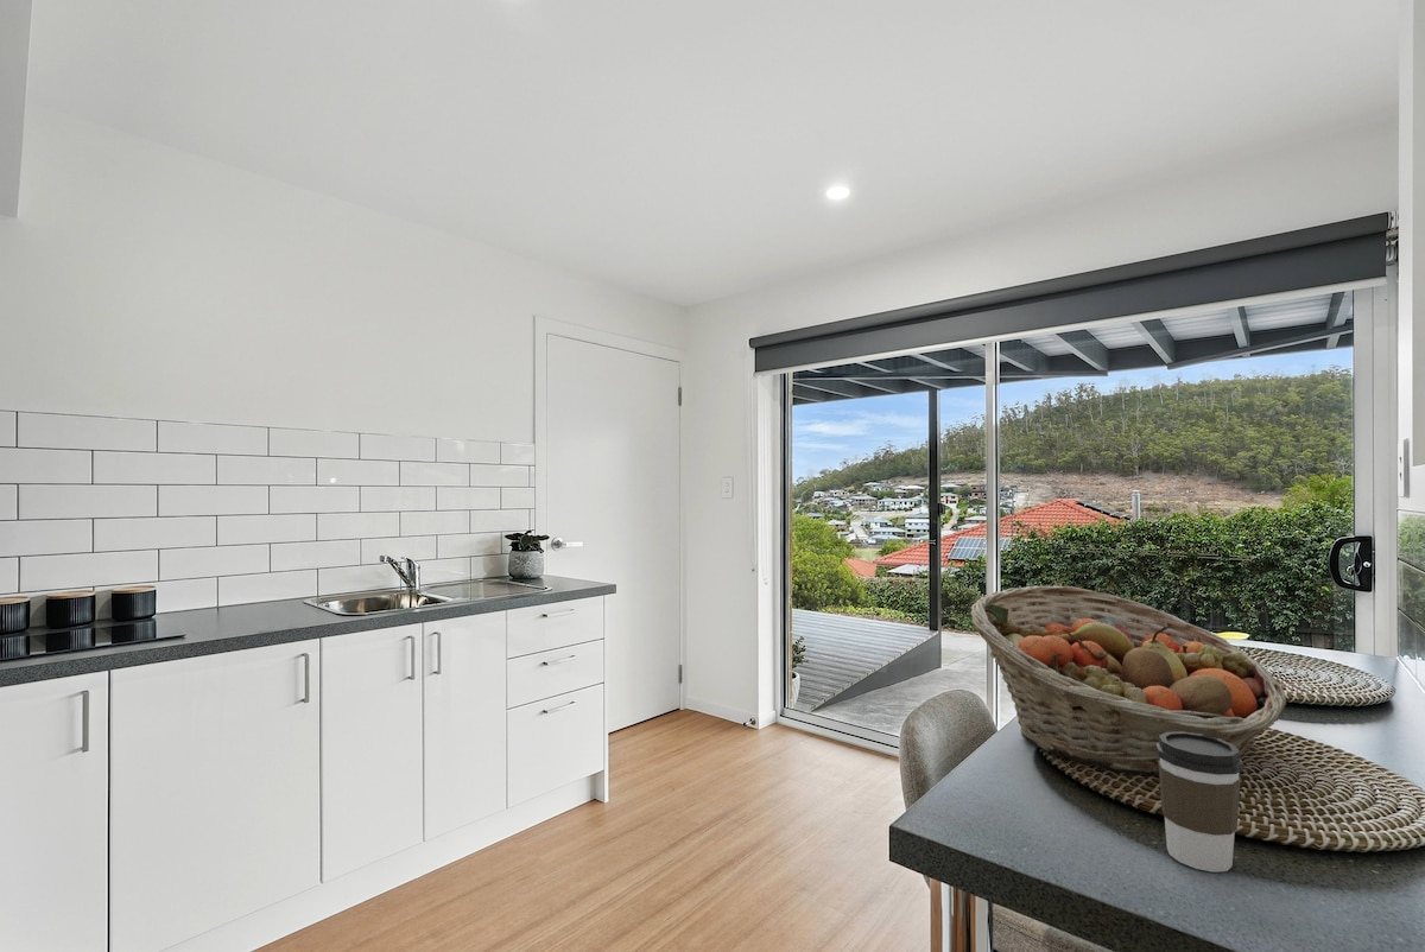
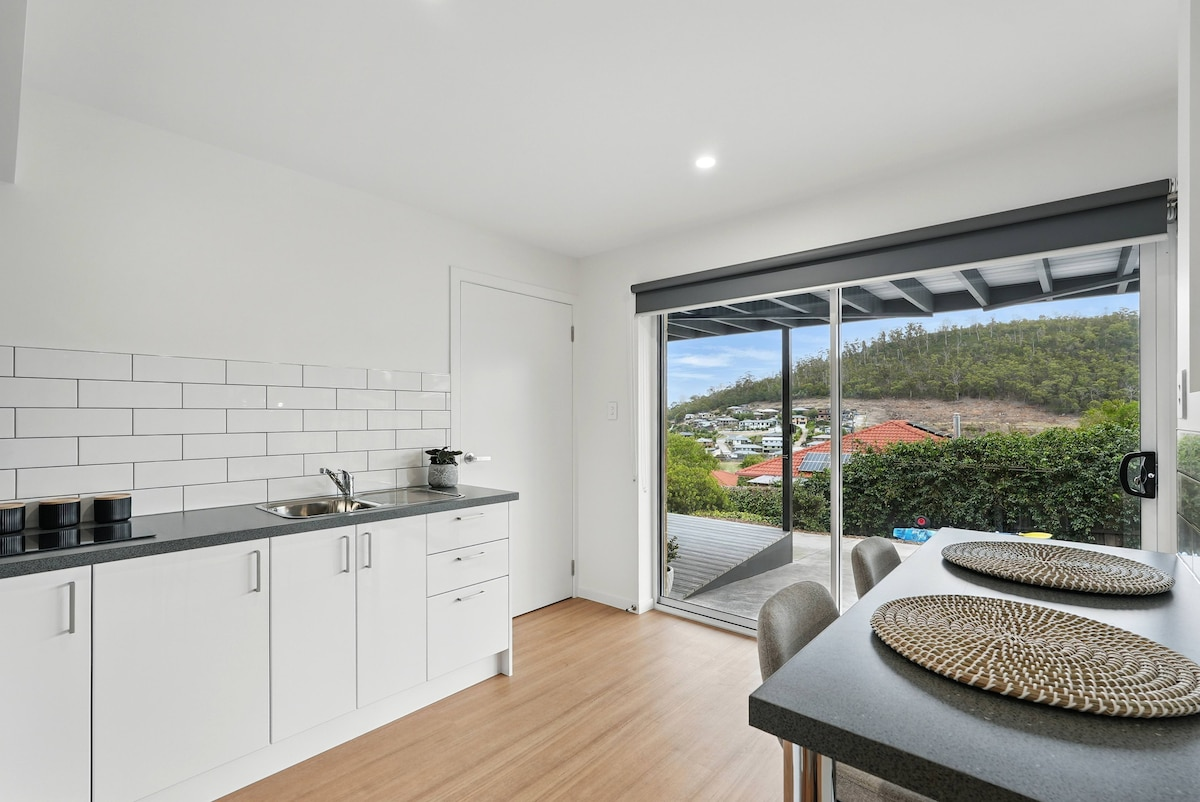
- coffee cup (1198, 800)
- fruit basket (1117, 667)
